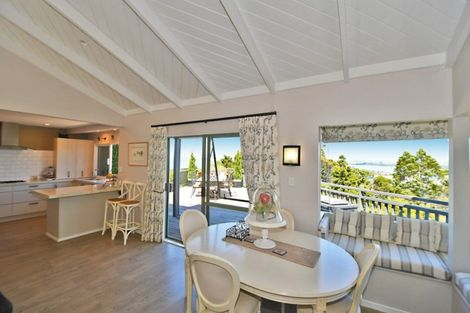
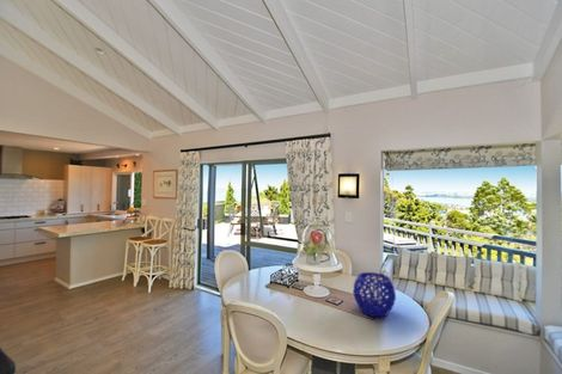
+ decorative bowl (373, 293)
